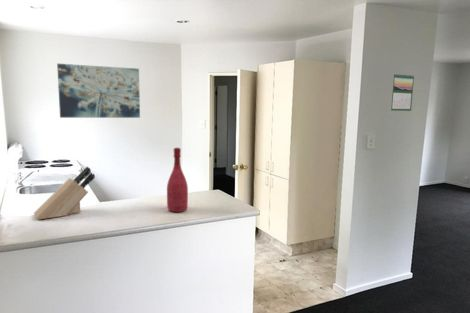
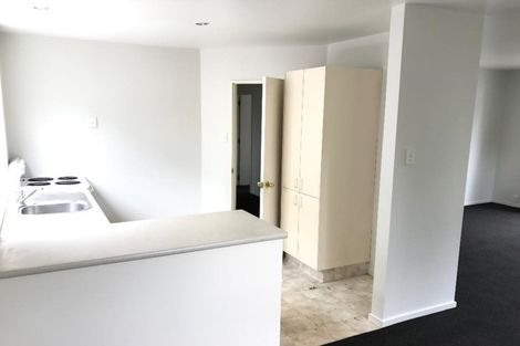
- calendar (402, 92)
- knife block (65, 191)
- wine bottle (177, 179)
- wall art (100, 92)
